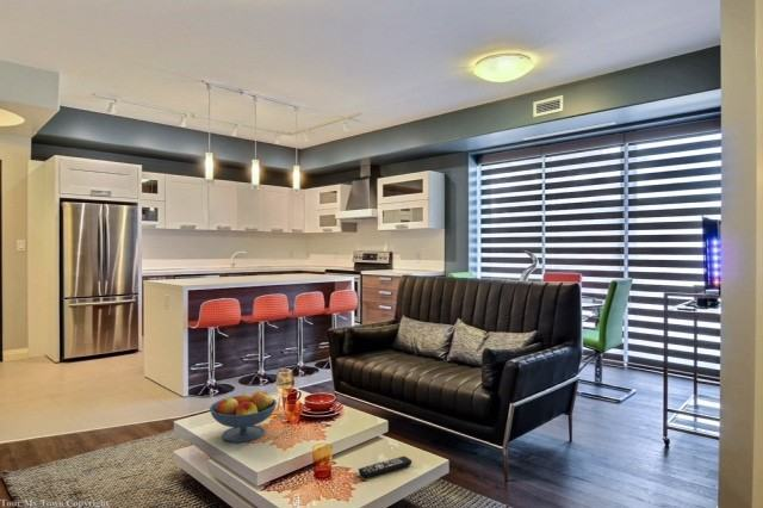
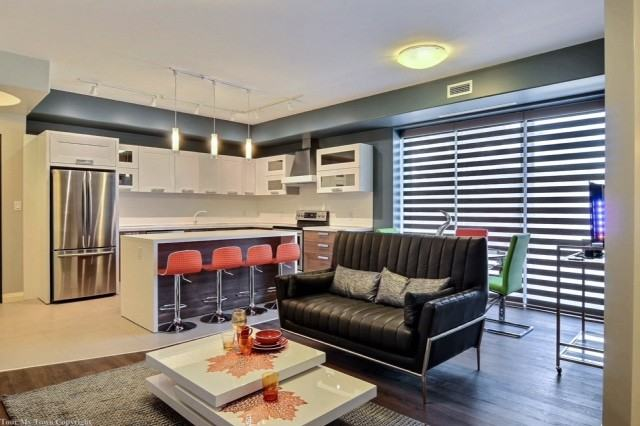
- remote control (385, 466)
- fruit bowl (243, 414)
